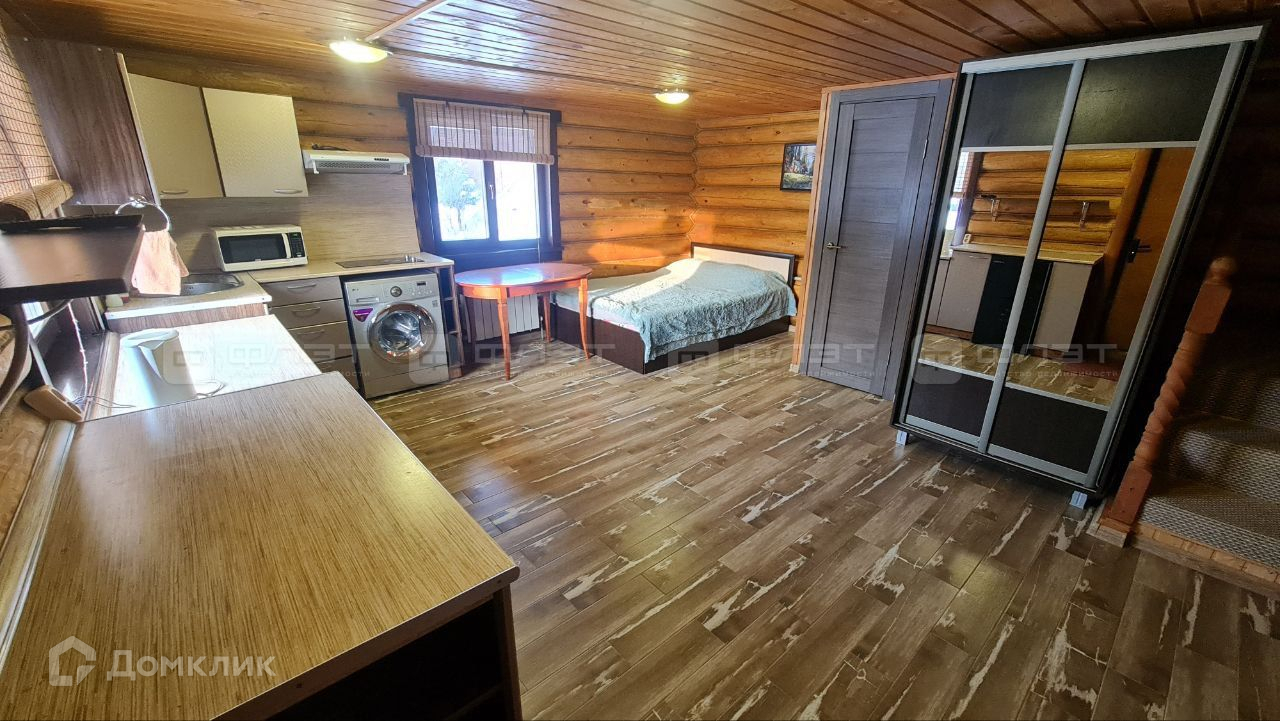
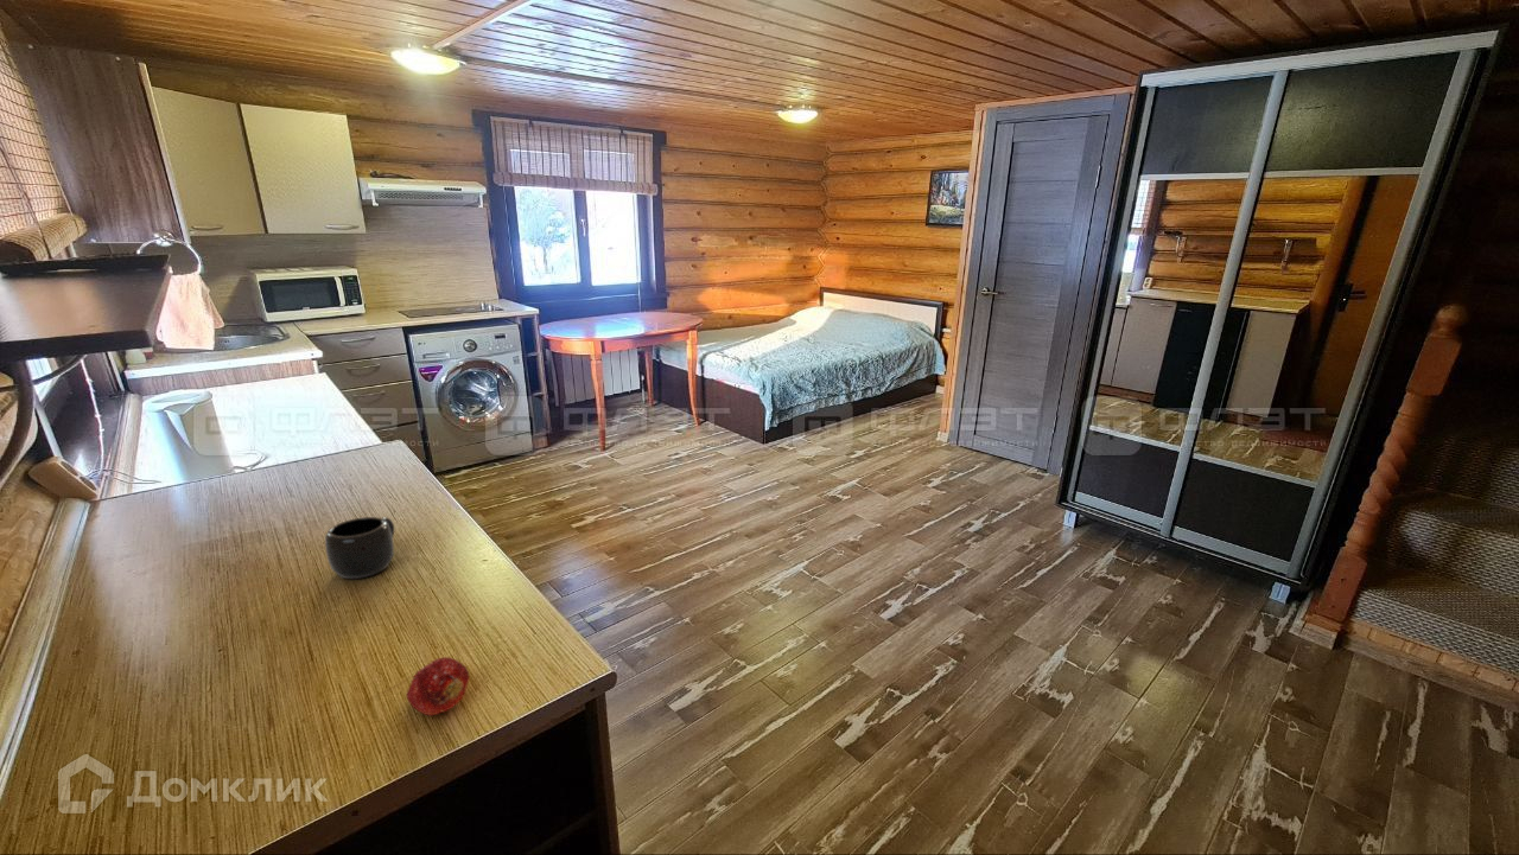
+ mug (368, 544)
+ fruit (437, 683)
